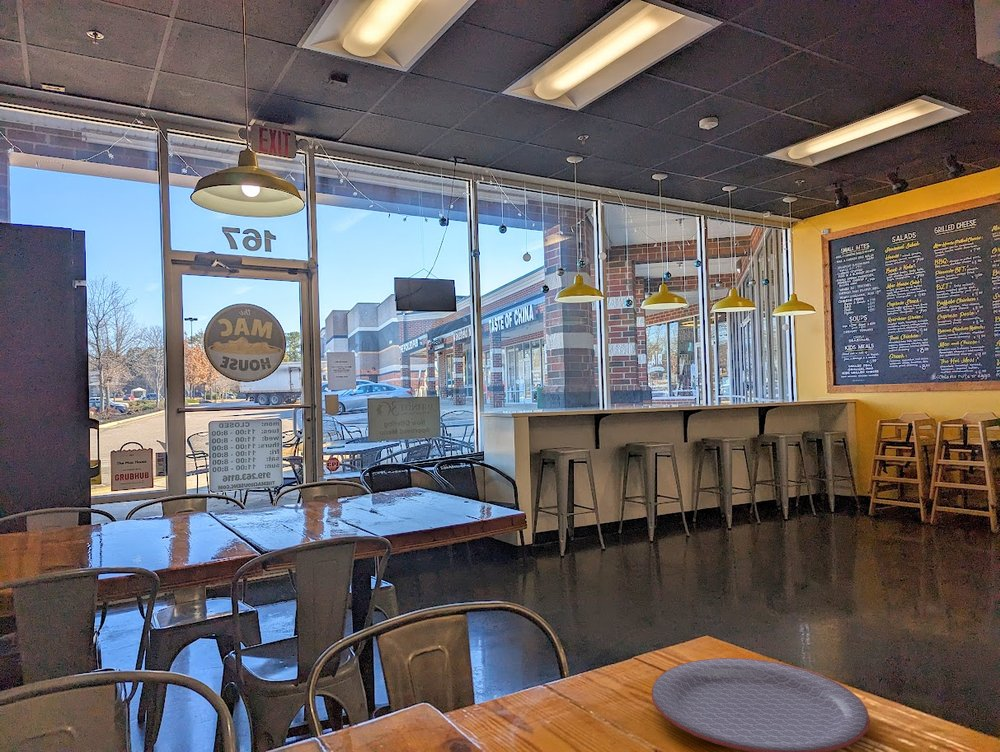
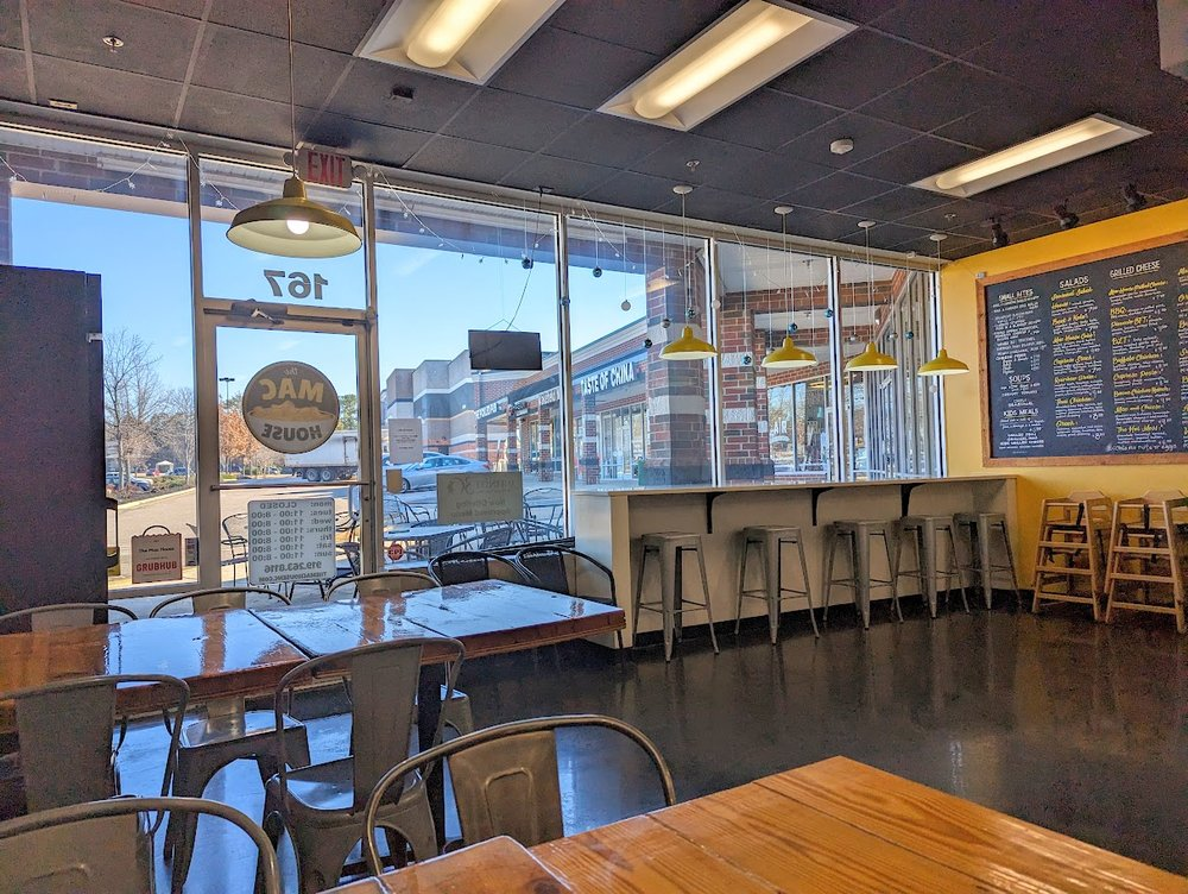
- plate (755, 706)
